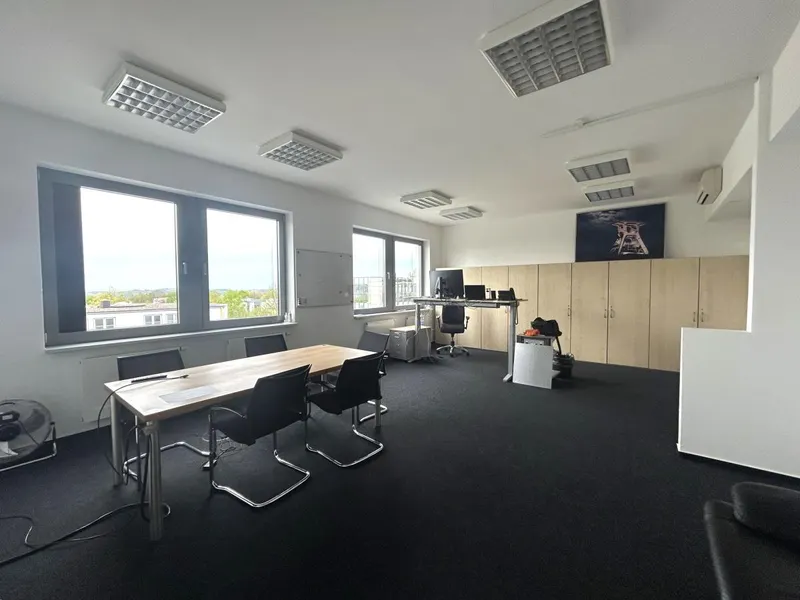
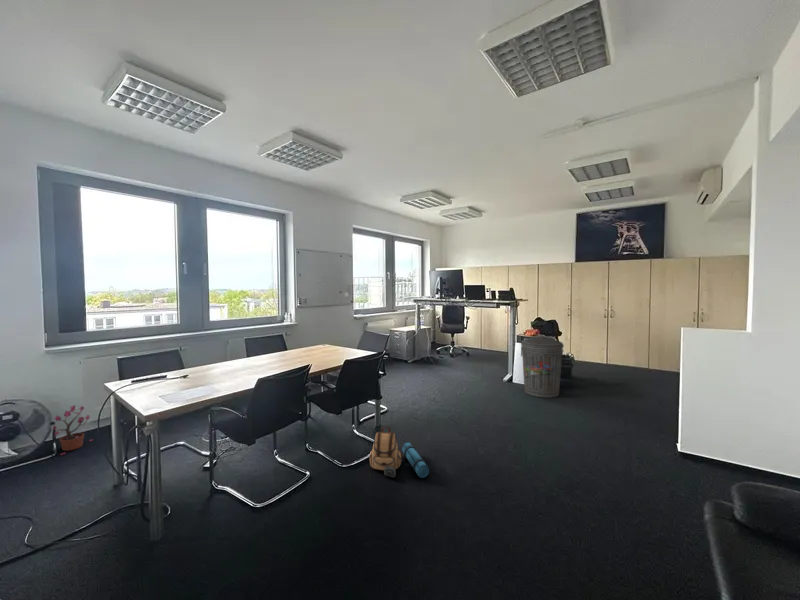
+ trash can (541, 364)
+ potted plant (69, 428)
+ backpack (402, 448)
